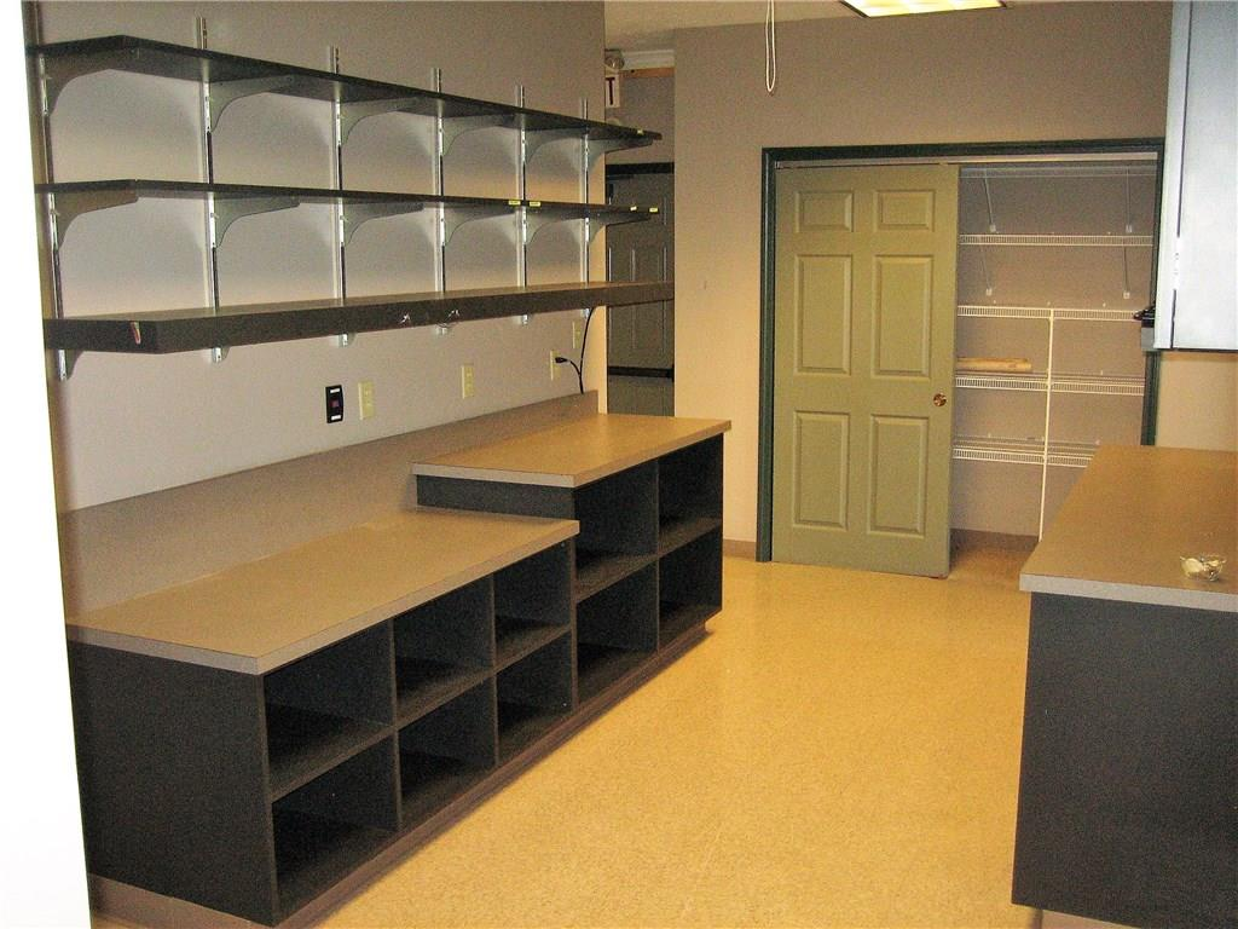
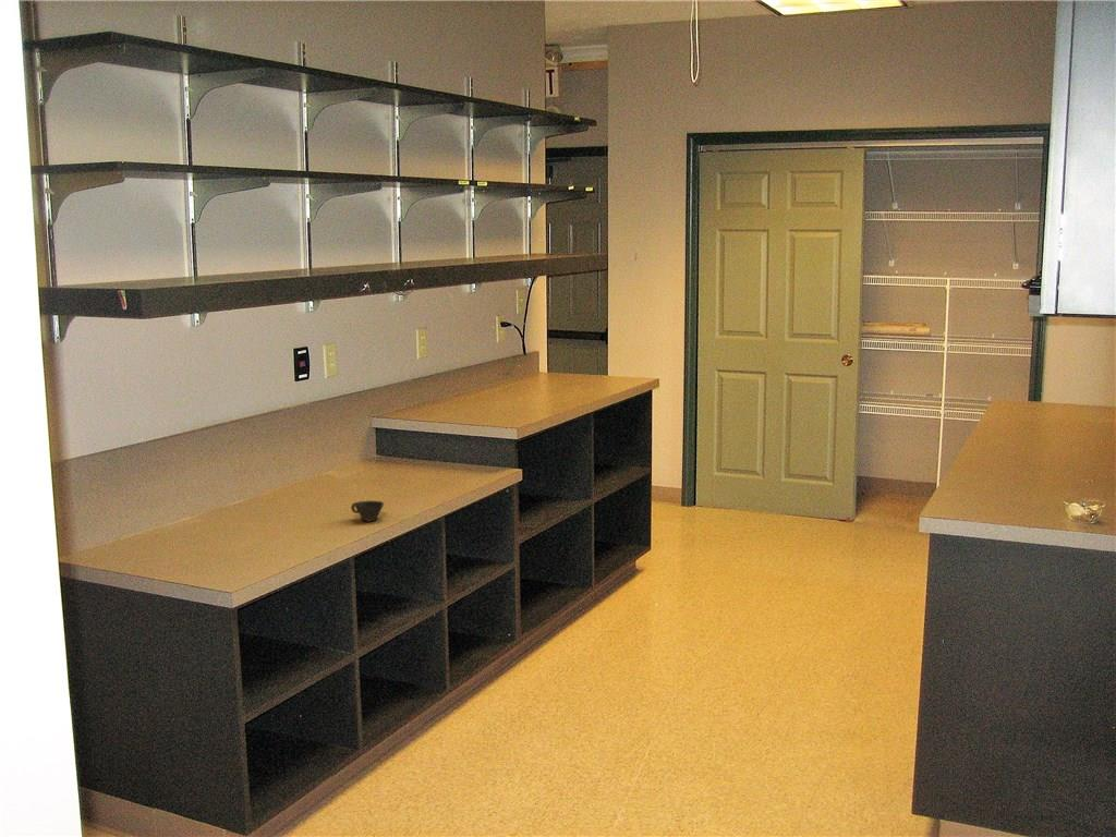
+ cup (367, 510)
